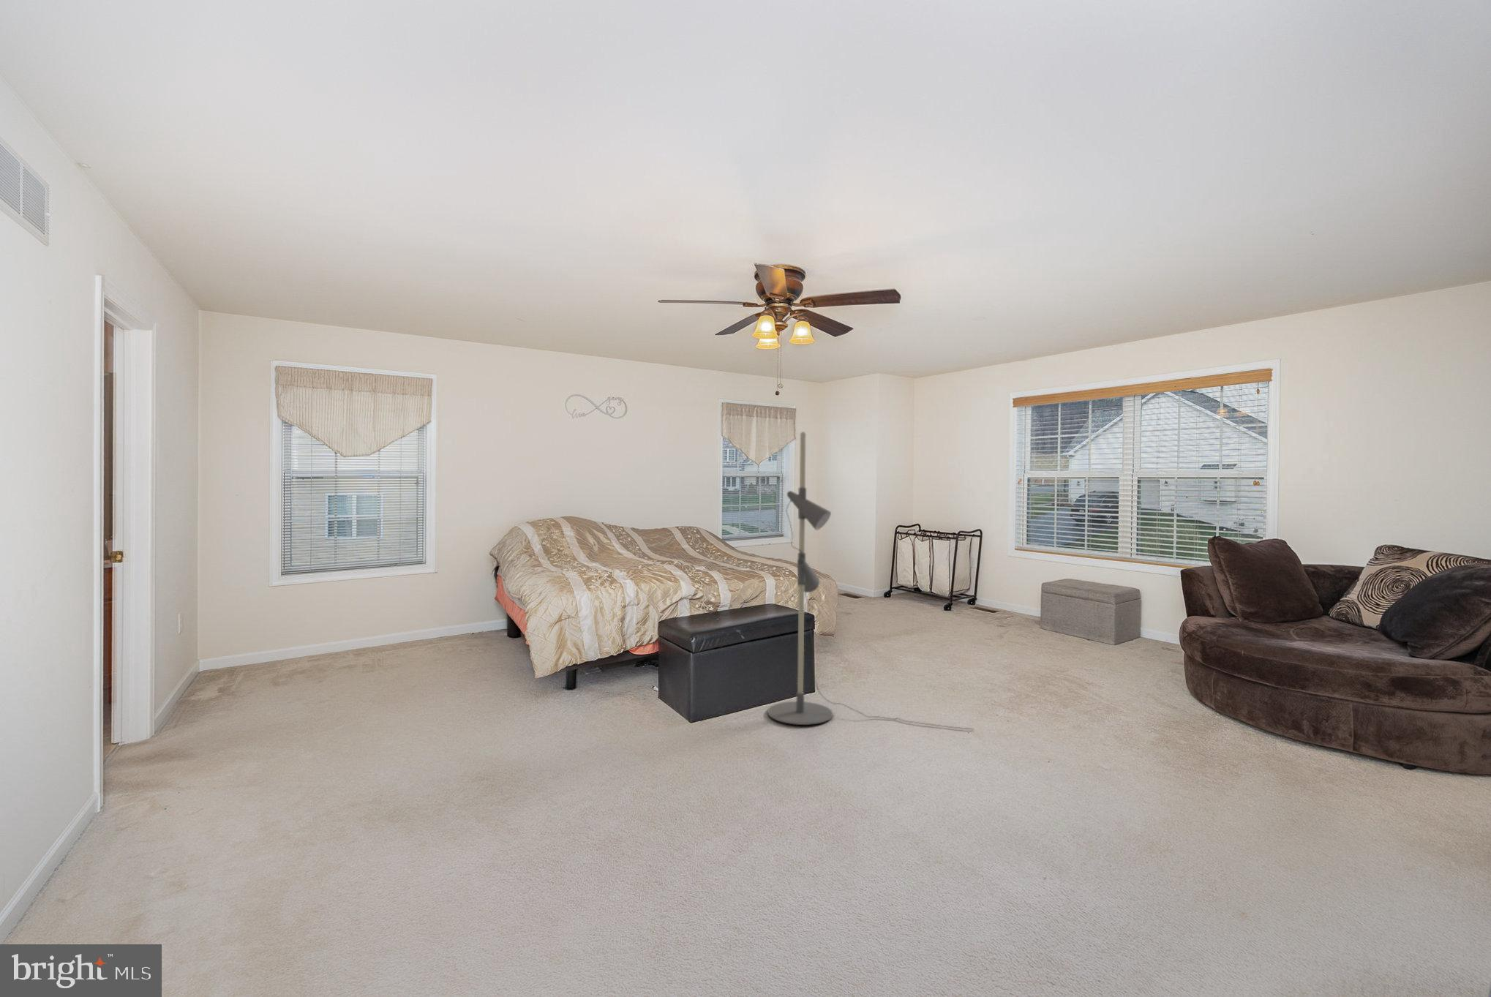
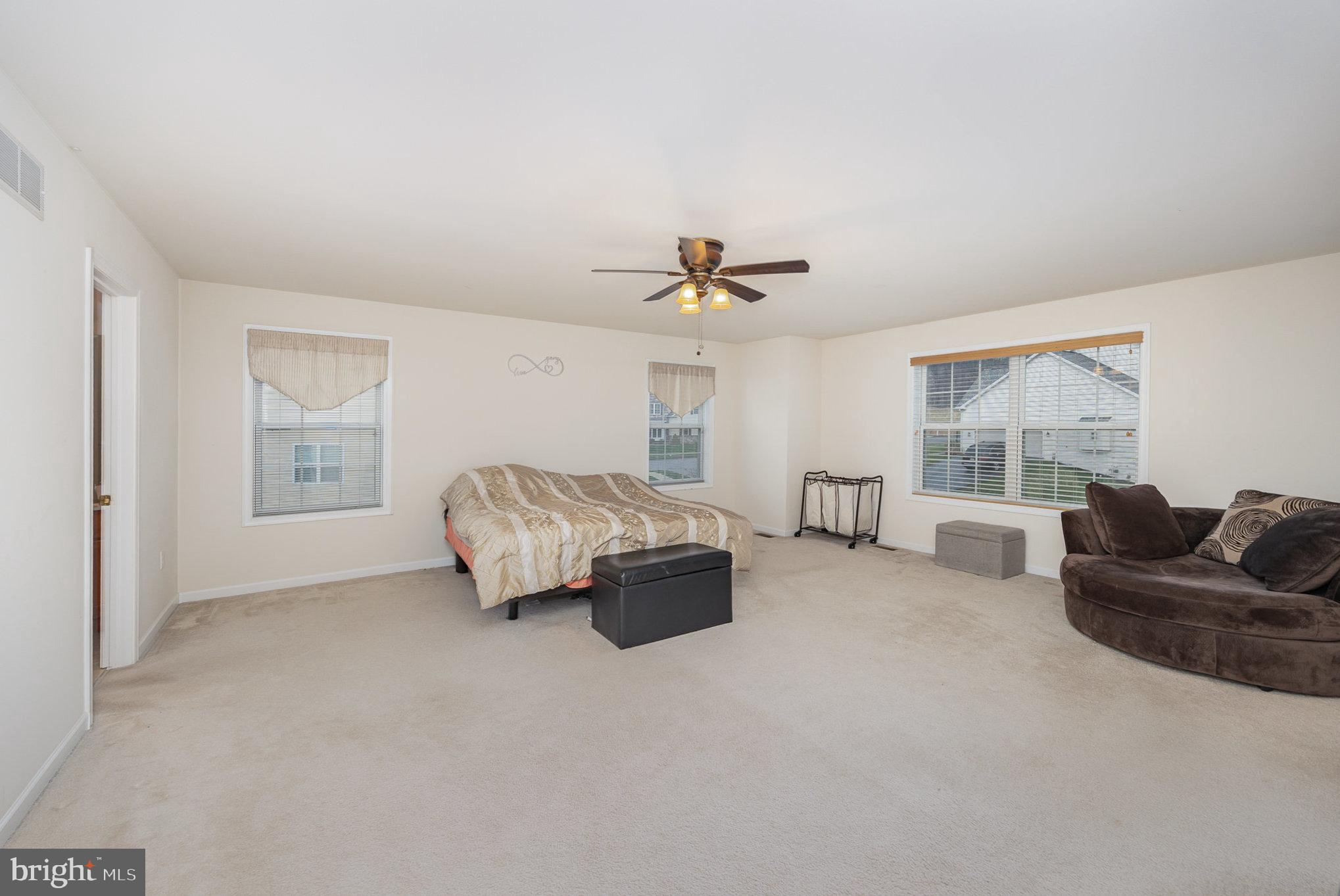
- floor lamp (819, 579)
